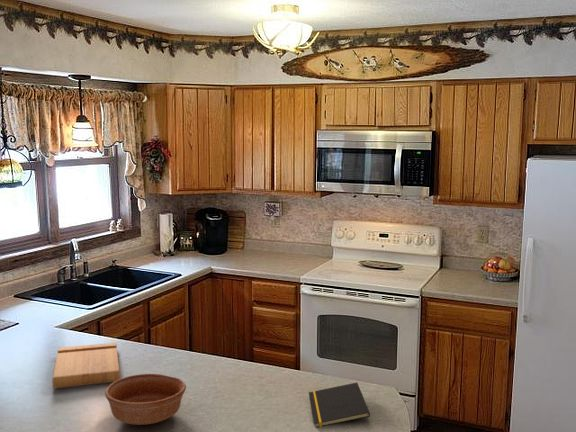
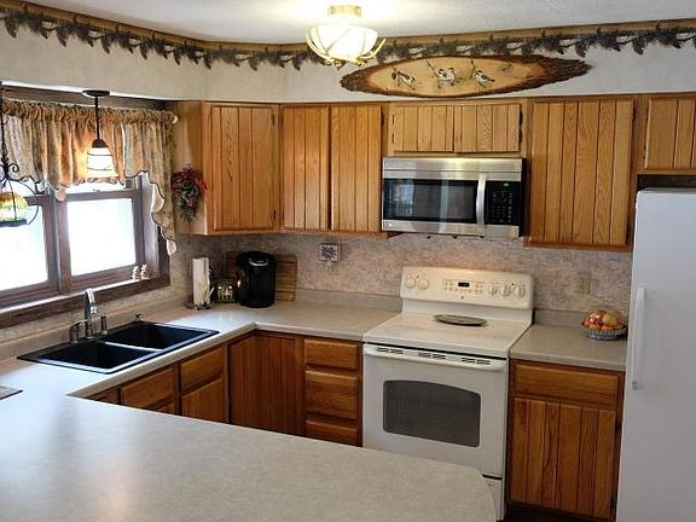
- notepad (337, 403)
- cutting board (87, 363)
- bowl (146, 402)
